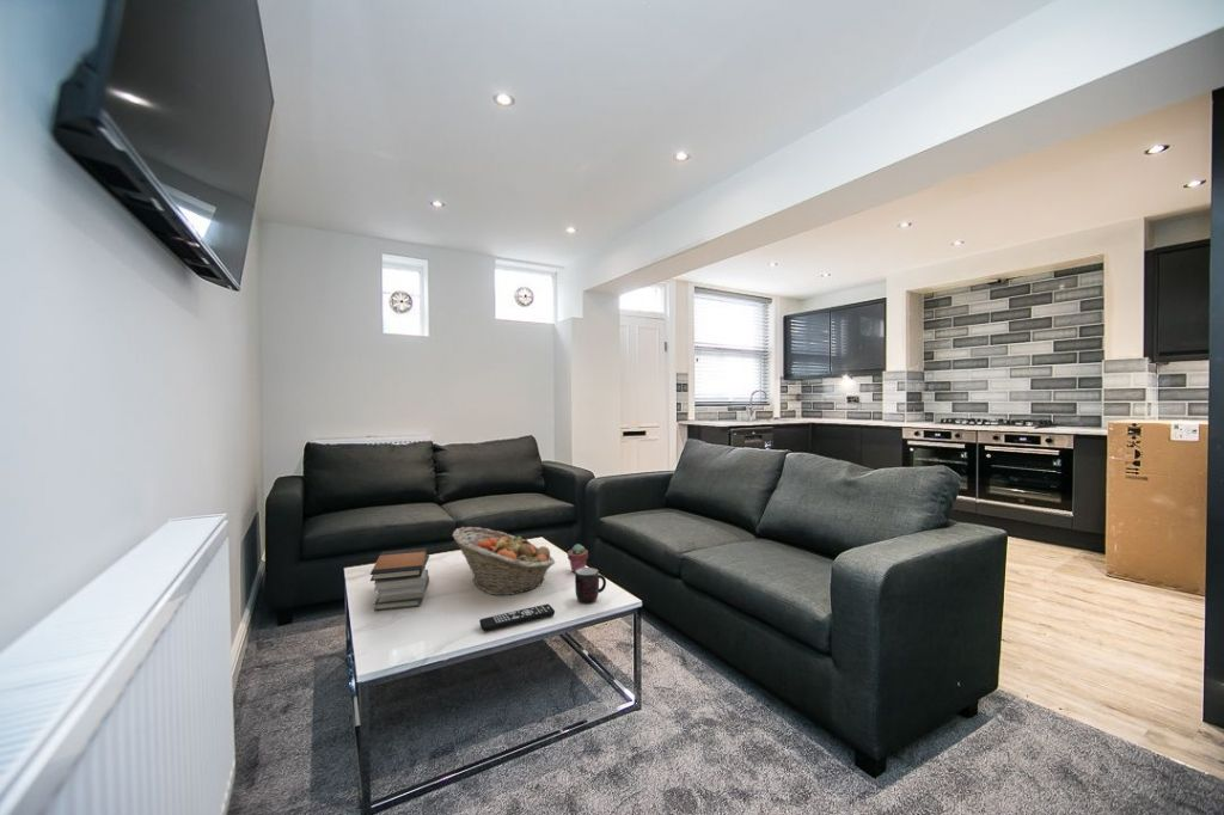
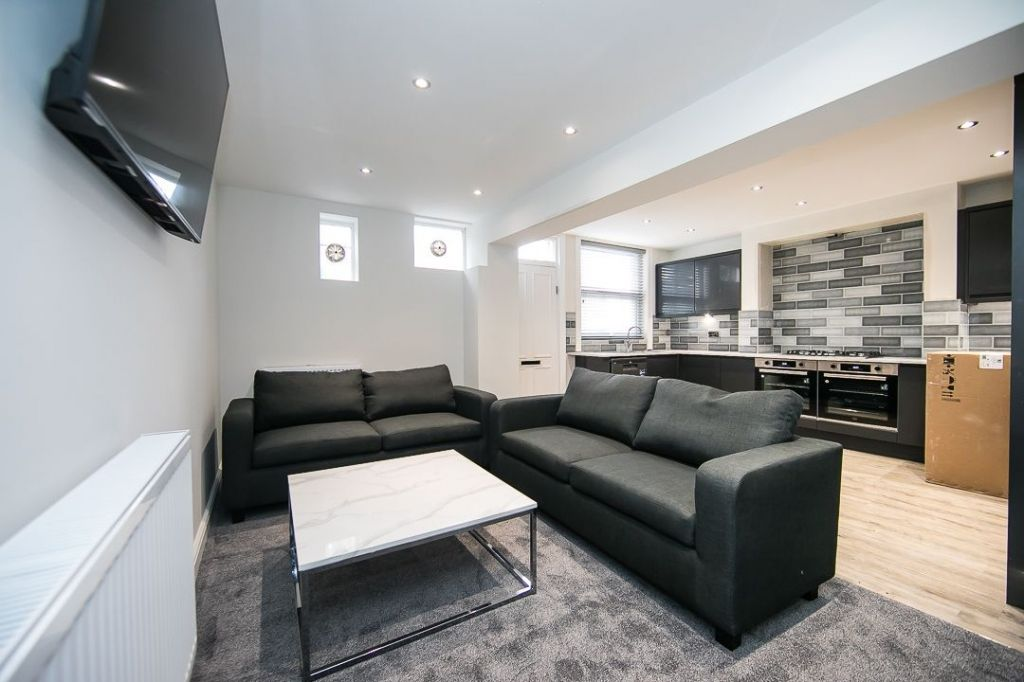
- remote control (518, 617)
- potted succulent (577, 557)
- mug (590, 584)
- book stack (402, 577)
- fruit basket (503, 554)
